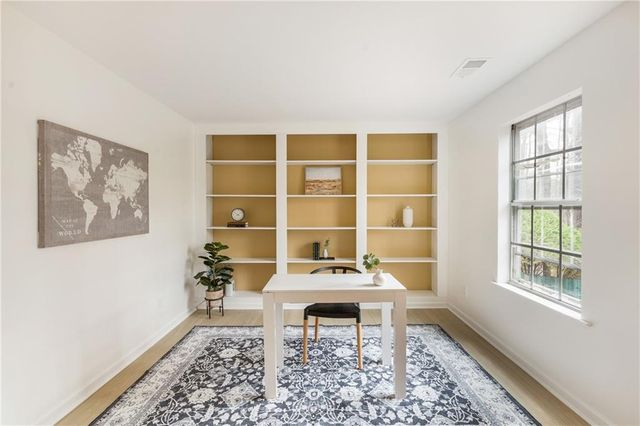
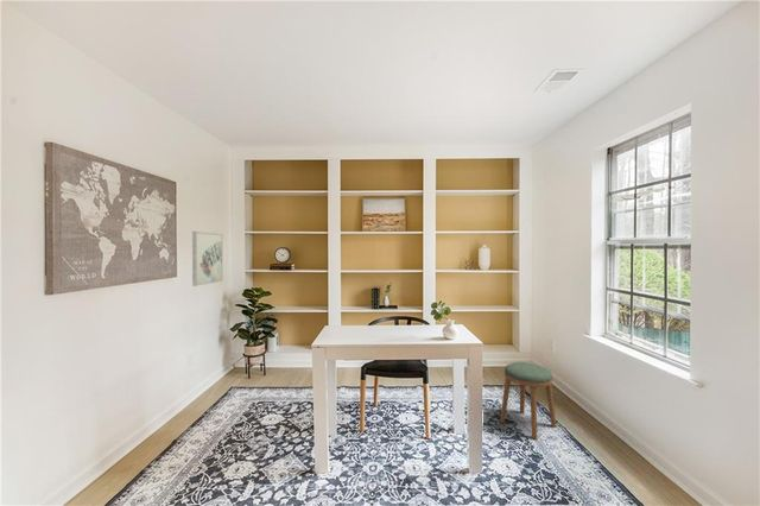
+ wall art (208, 258)
+ stool (530, 394)
